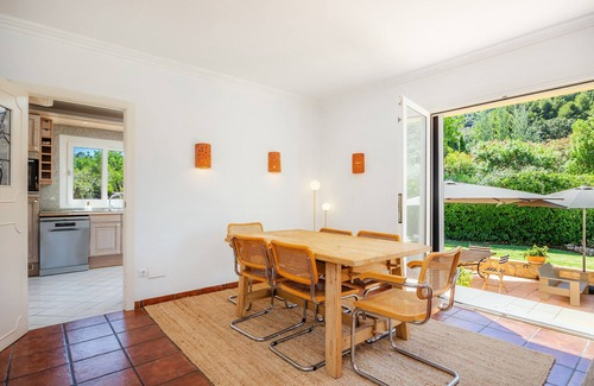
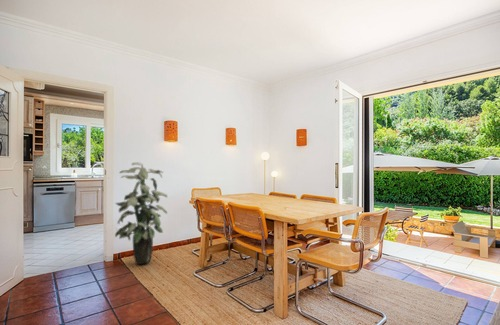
+ indoor plant (140, 212)
